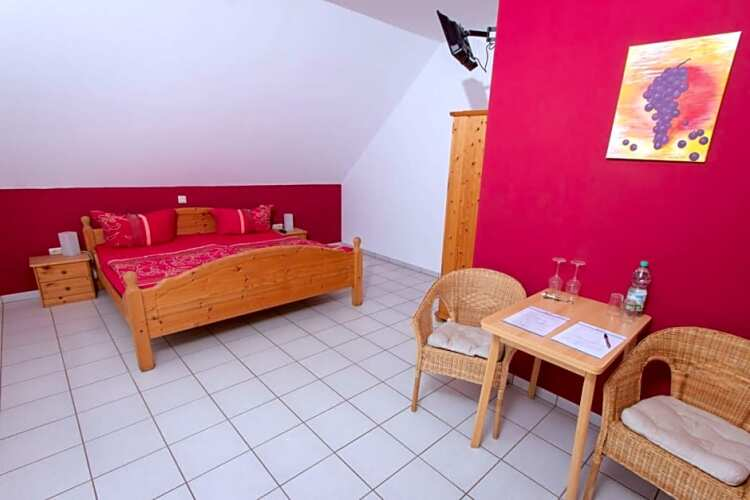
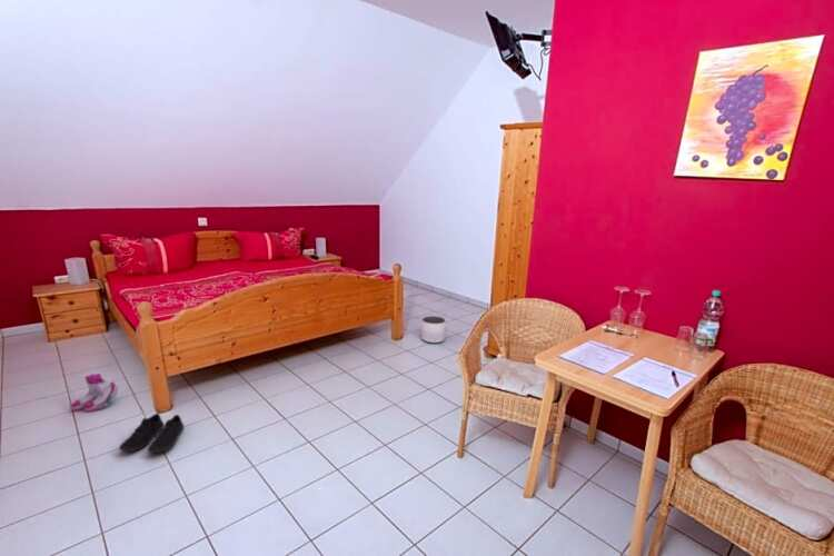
+ shoe (155, 431)
+ boots (93, 389)
+ planter (433, 329)
